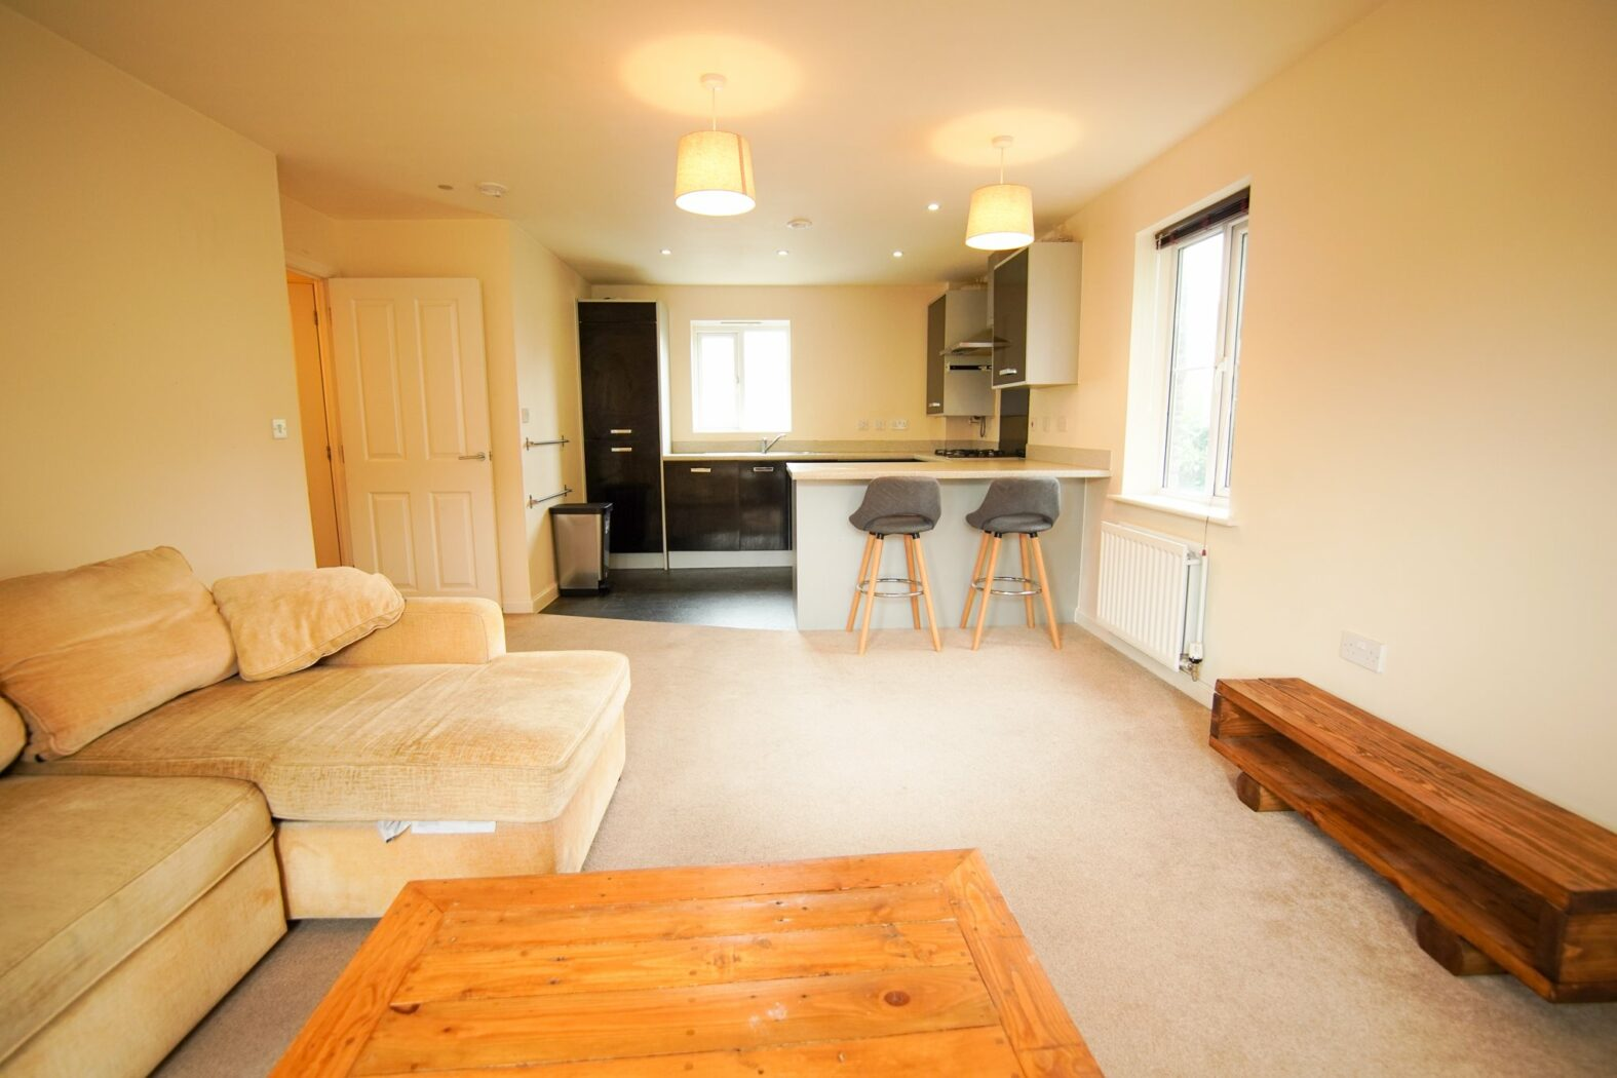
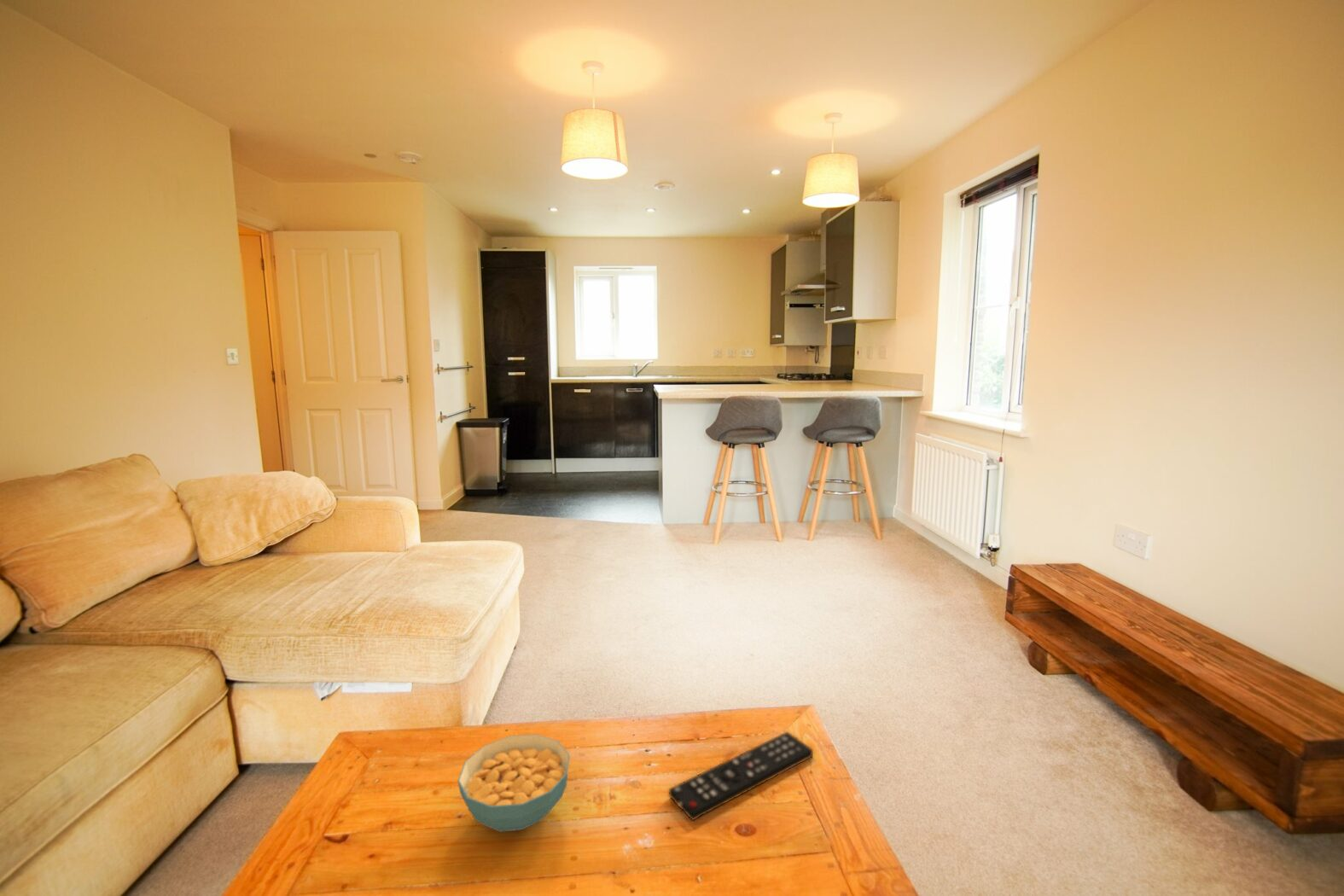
+ remote control (743, 771)
+ cereal bowl (516, 791)
